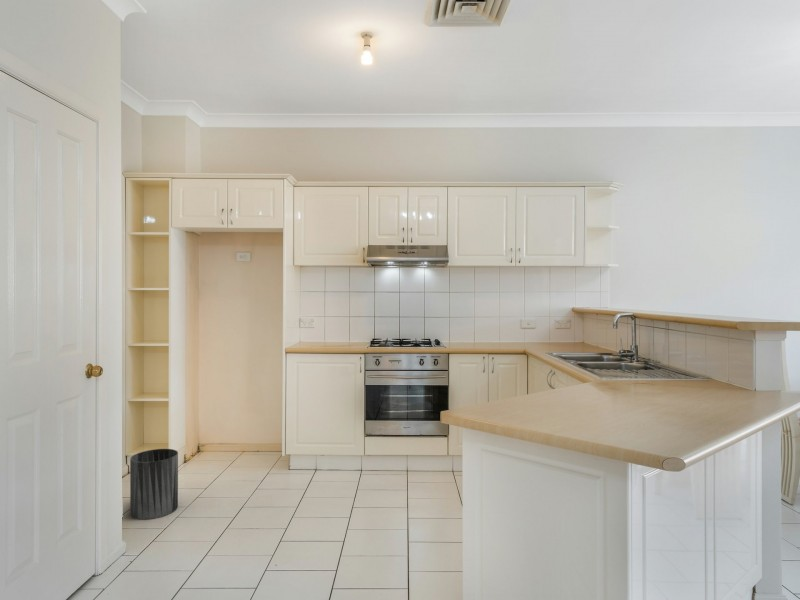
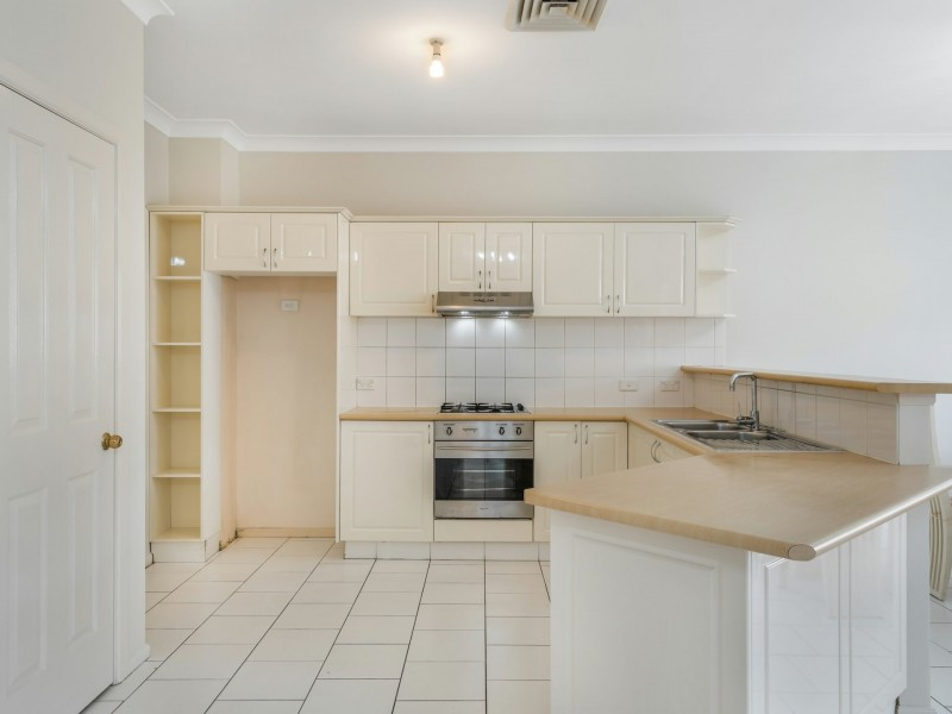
- trash can (154, 482)
